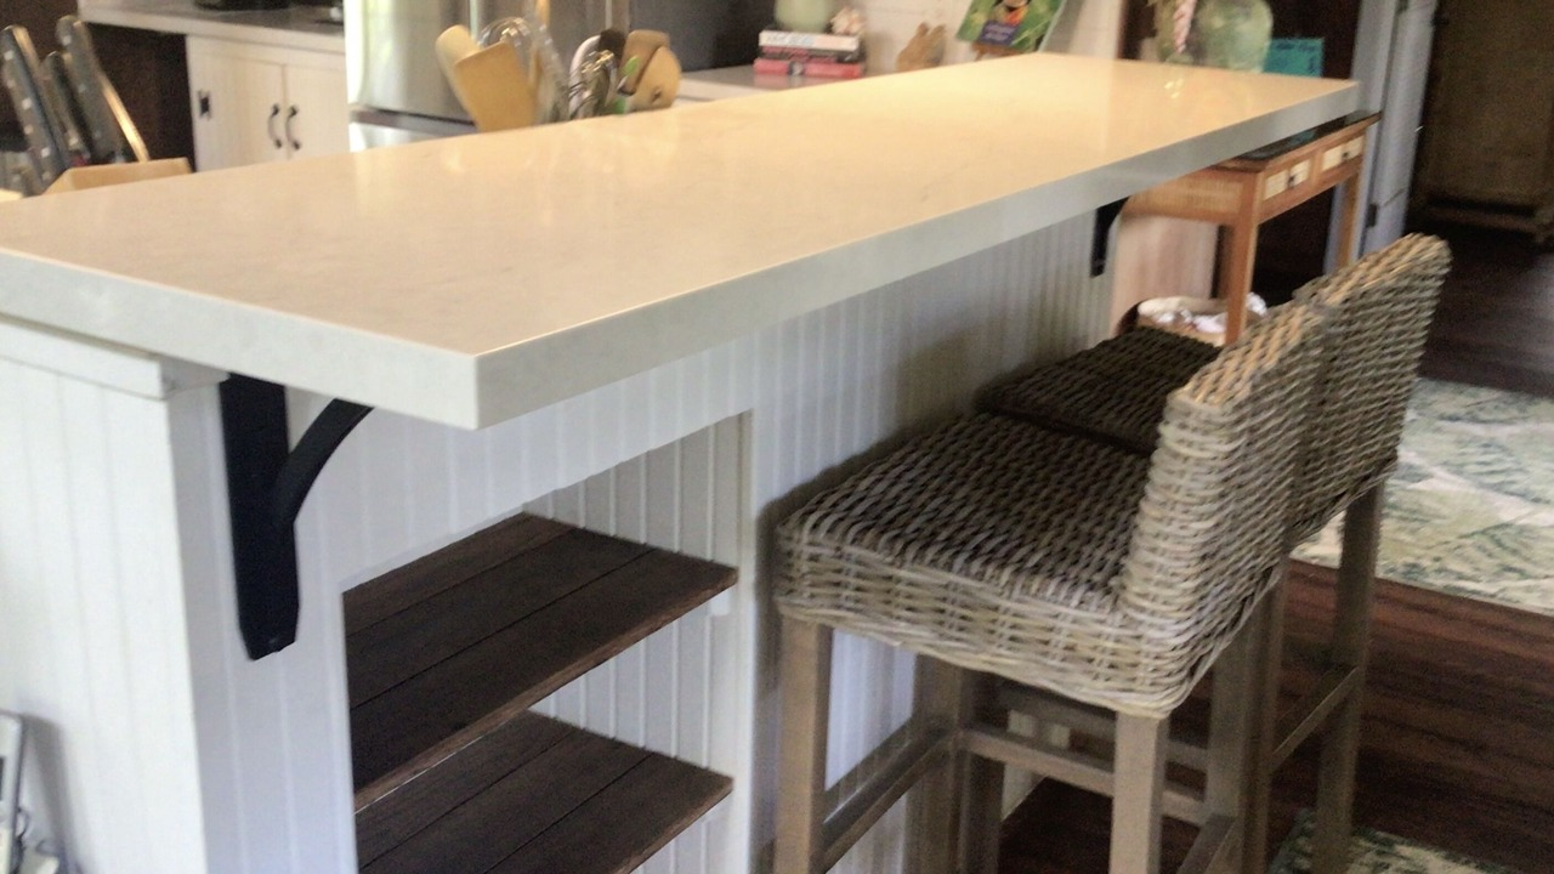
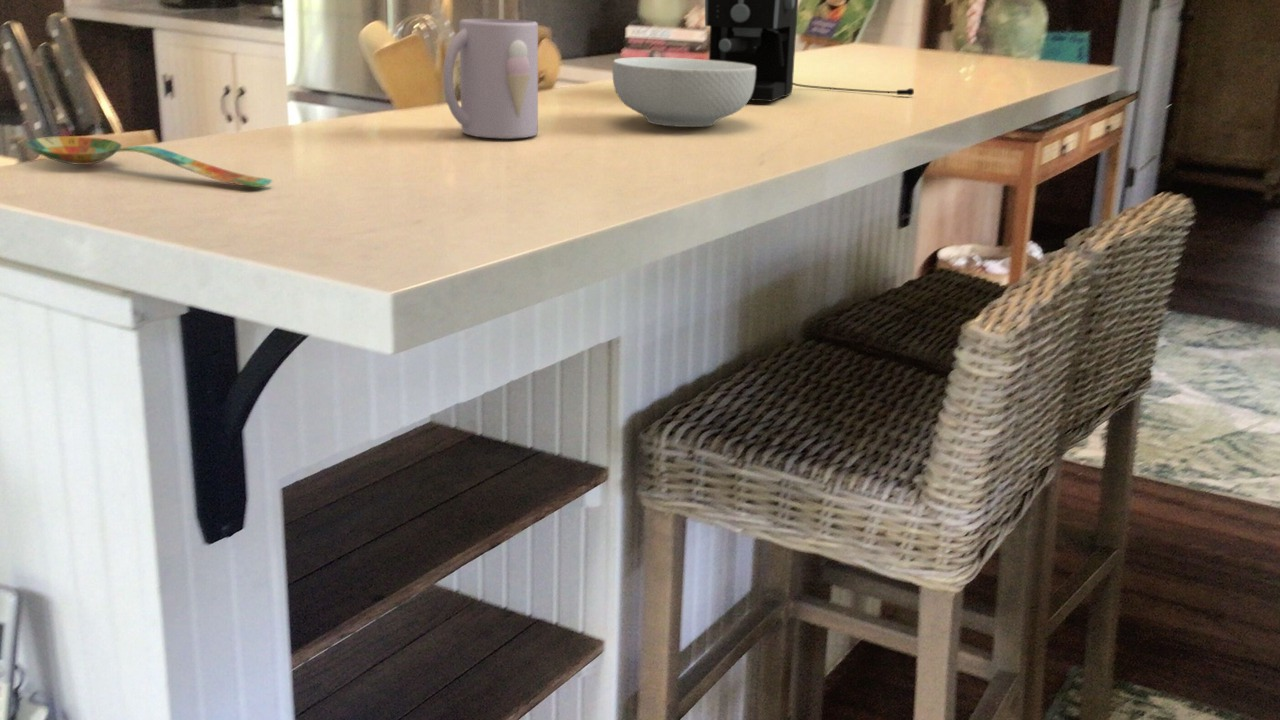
+ spoon (144, 153)
+ cereal bowl (683, 92)
+ mug (488, 78)
+ coffee maker (795, 39)
